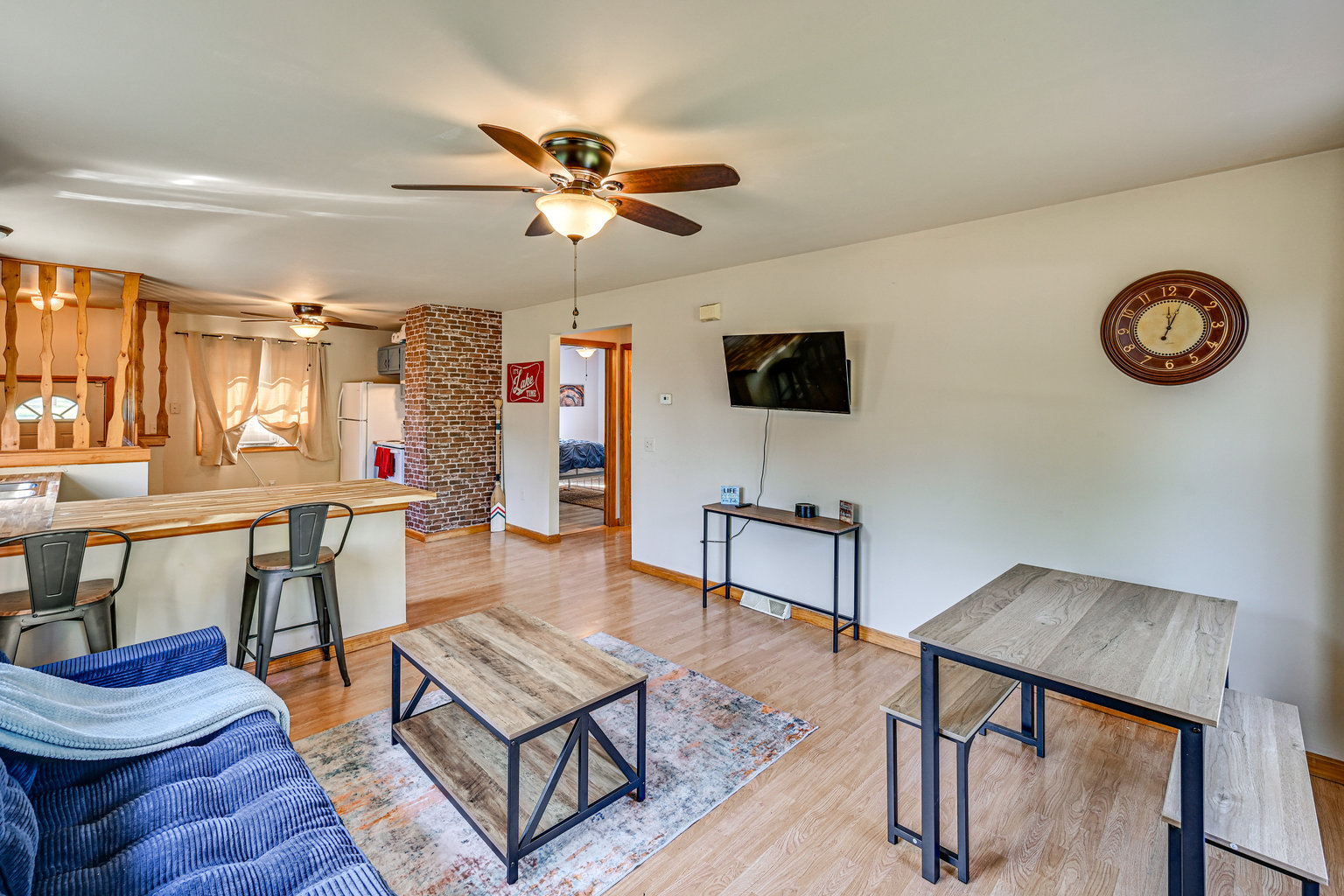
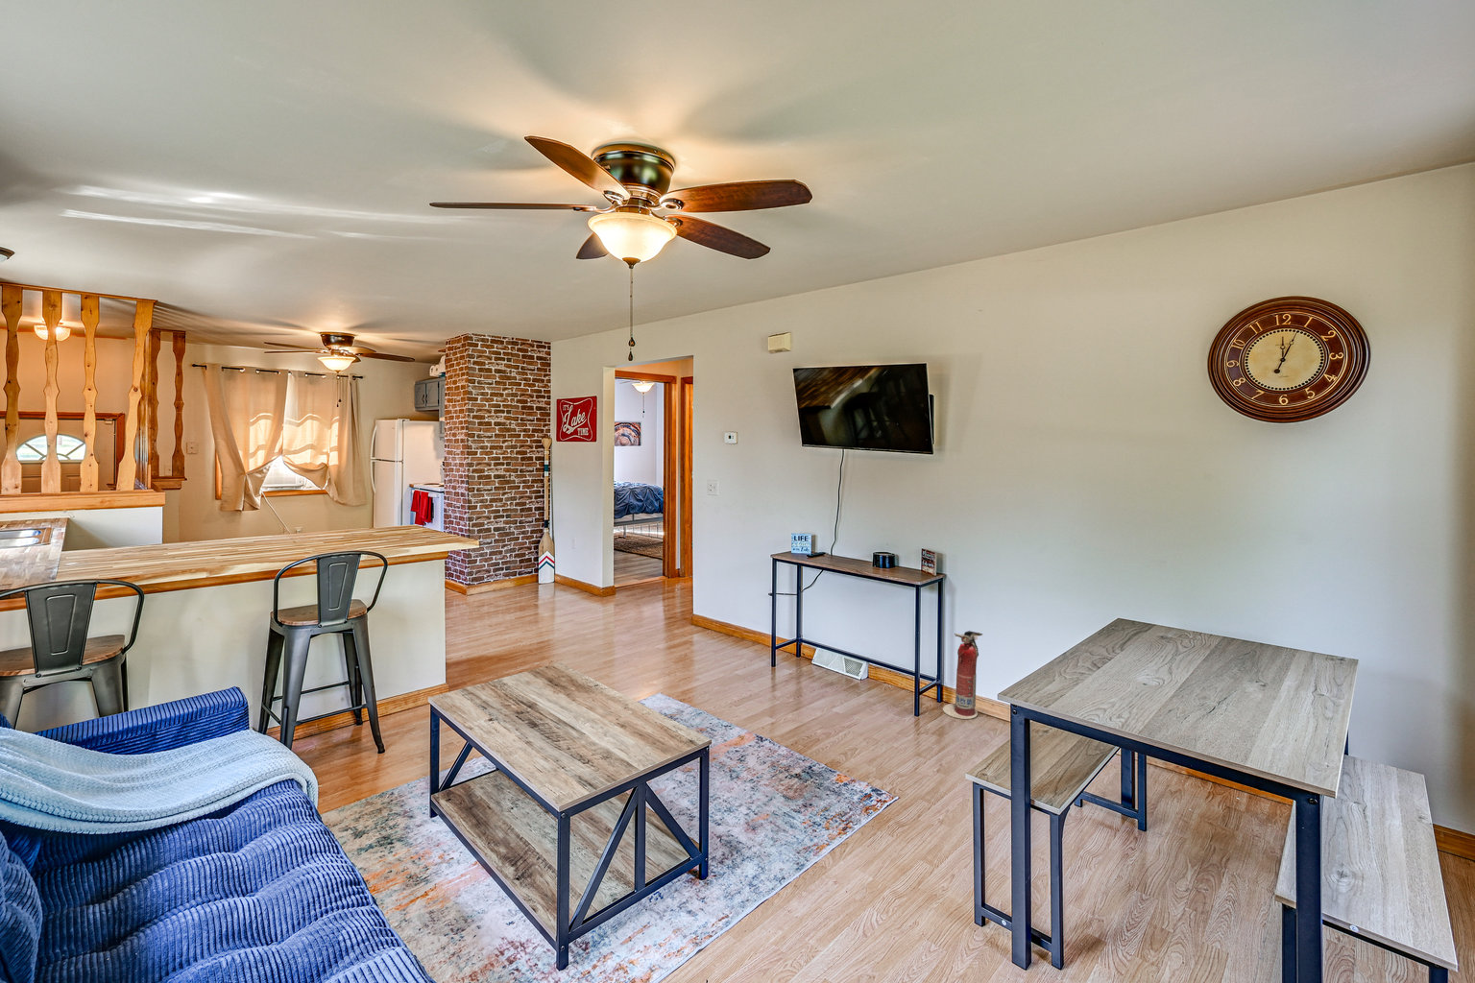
+ fire extinguisher (964, 671)
